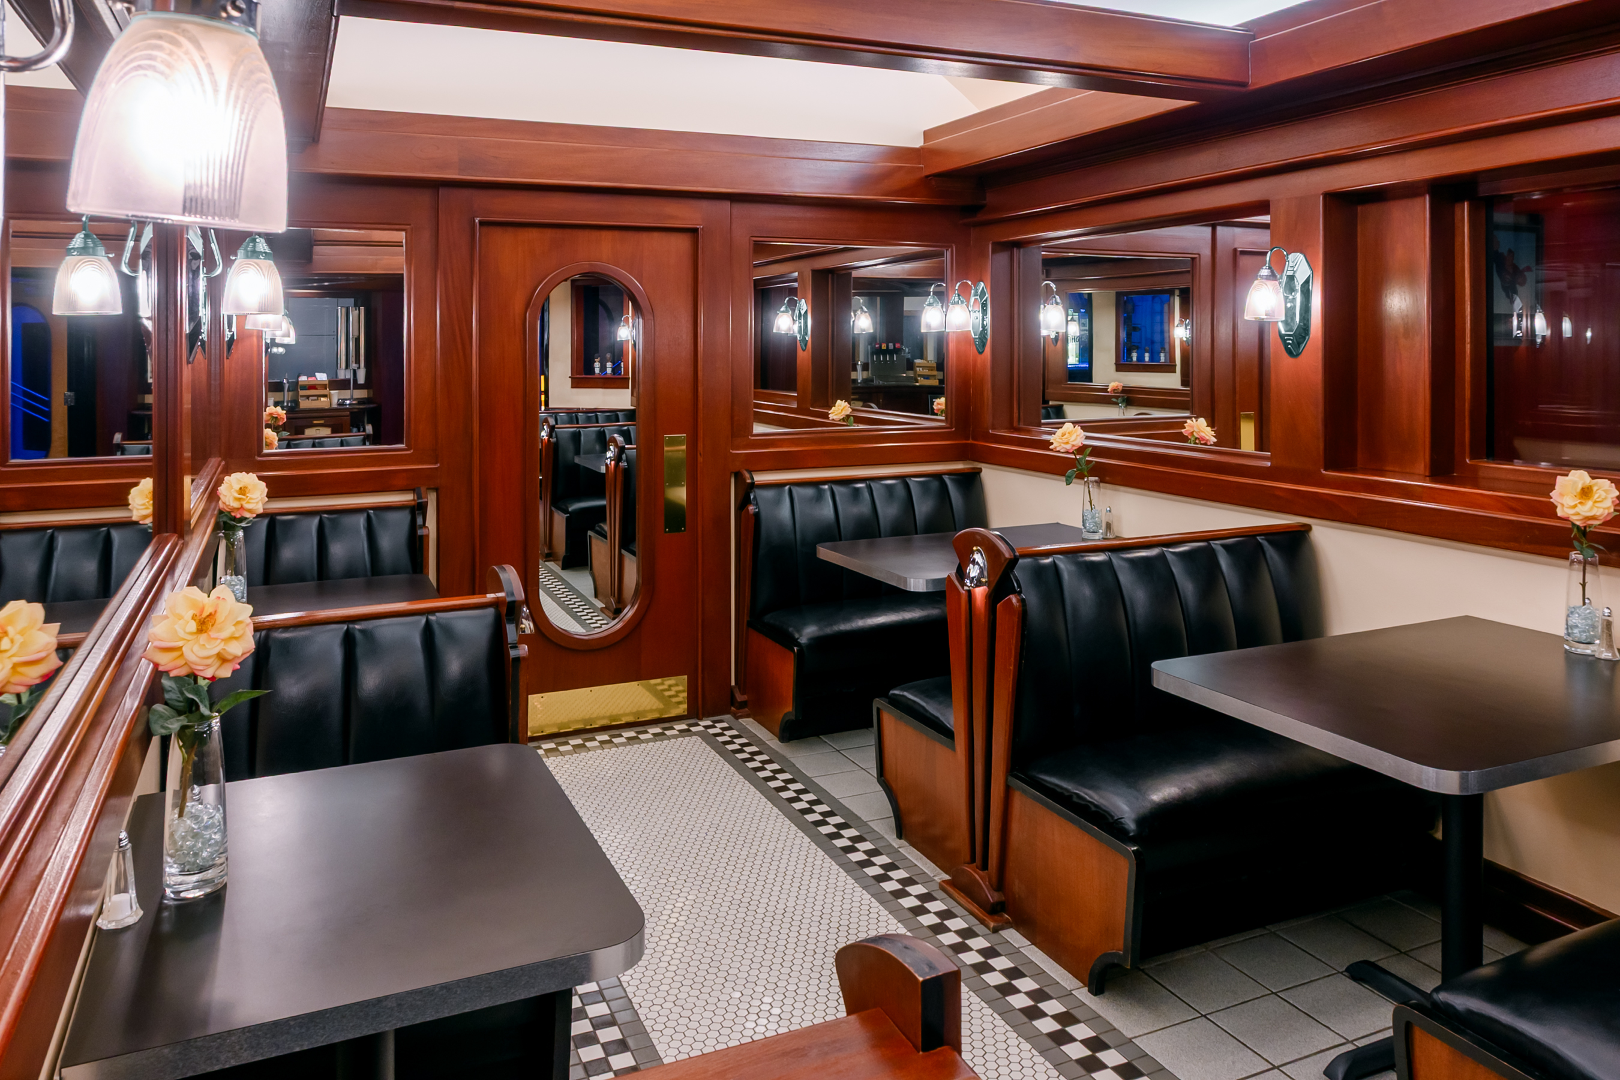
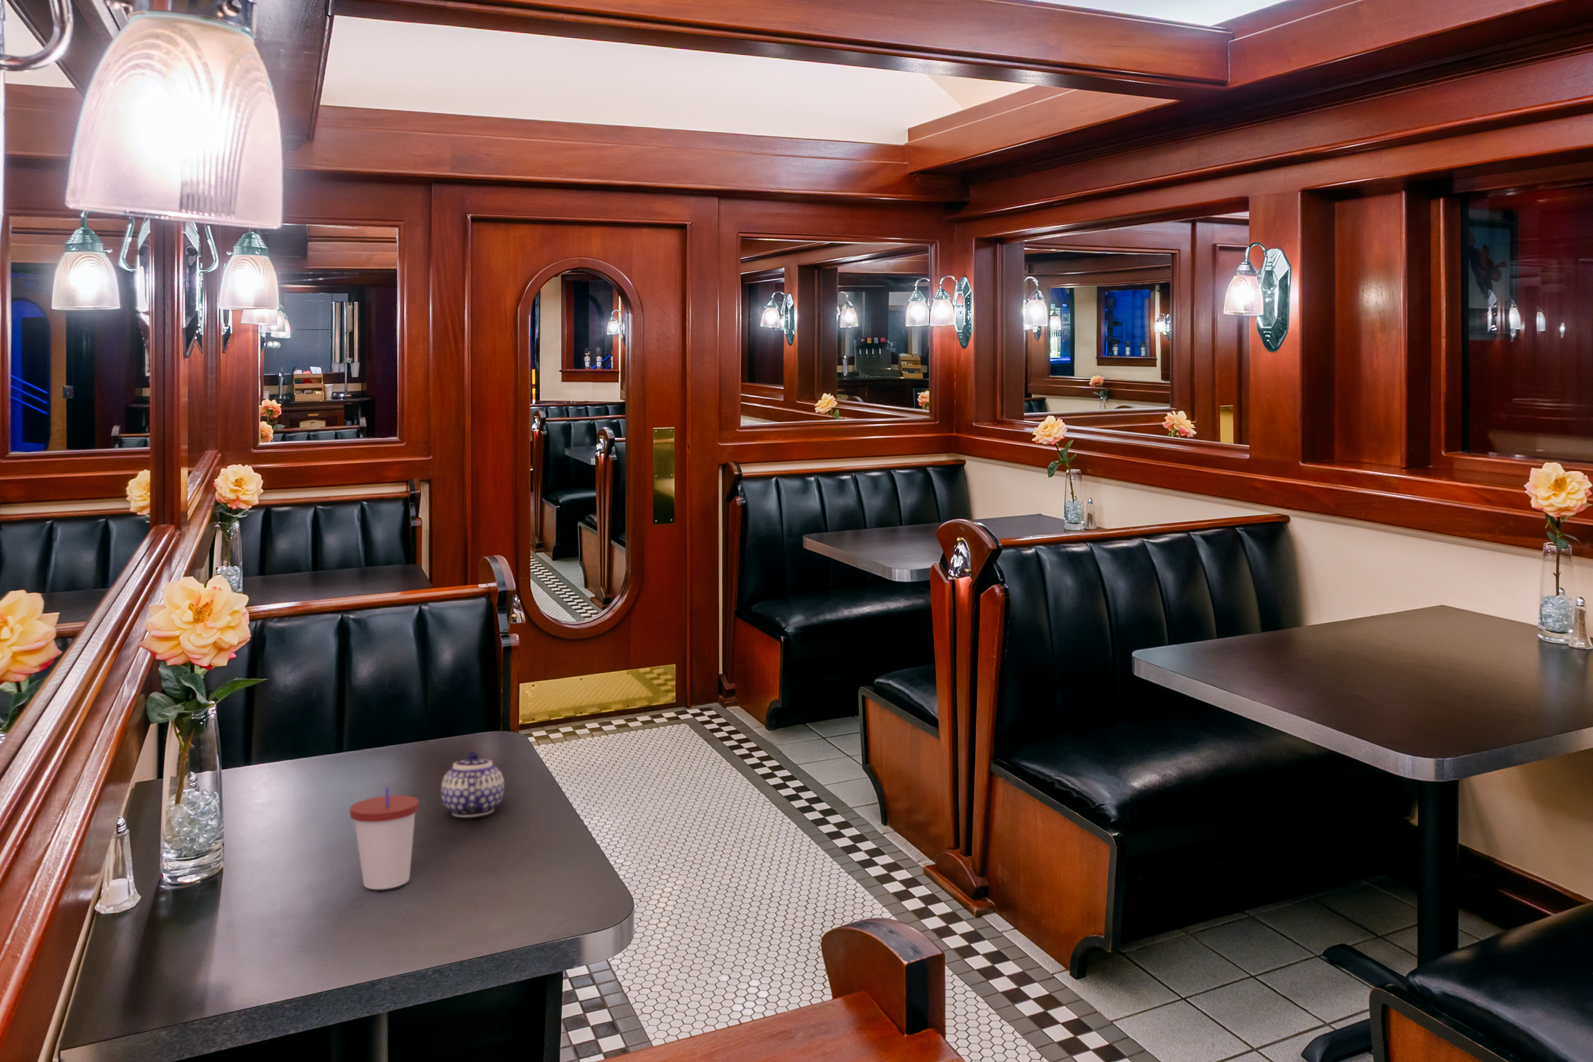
+ cup (385, 833)
+ teapot (473, 782)
